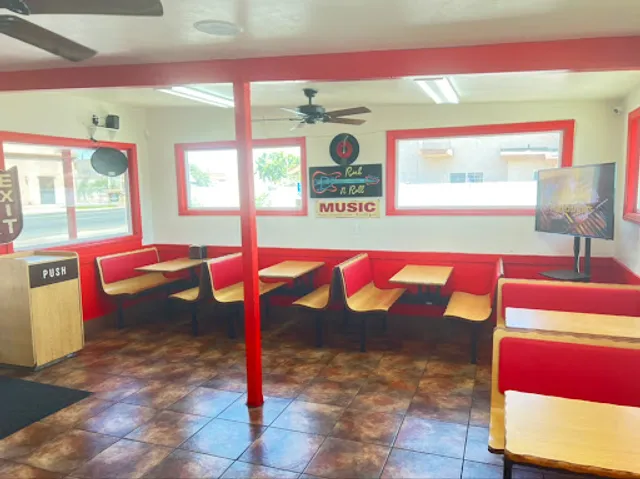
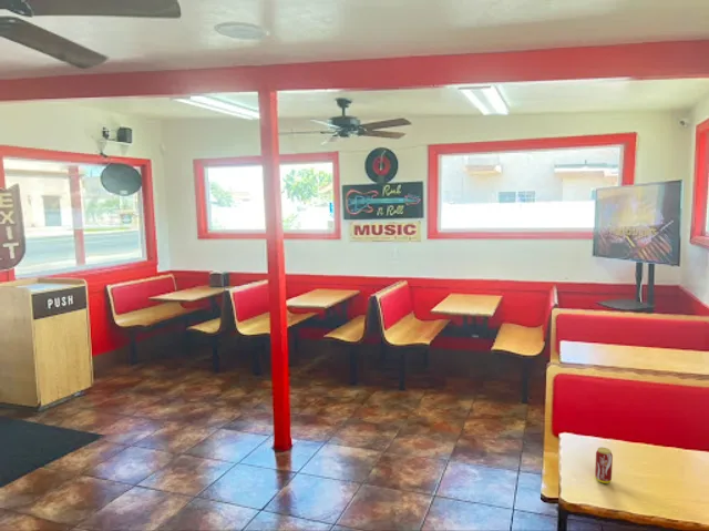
+ beverage can (604, 464)
